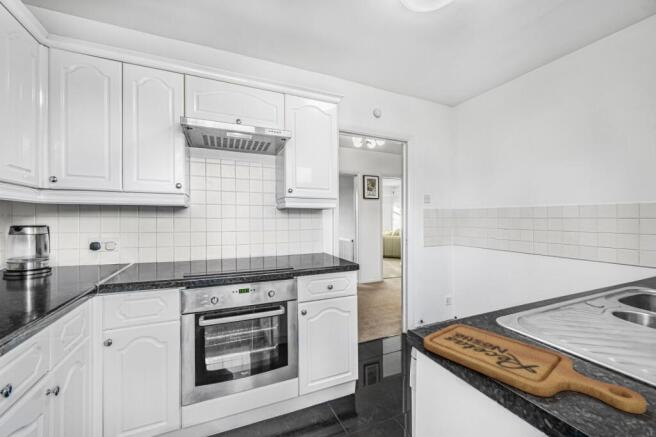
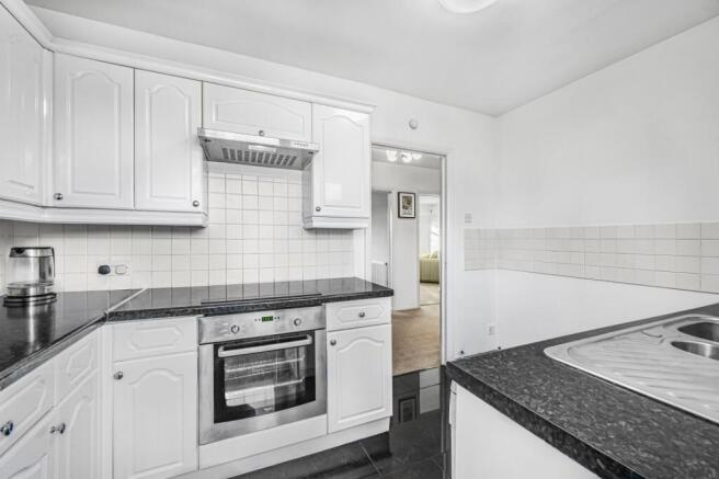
- cutting board (517, 361)
